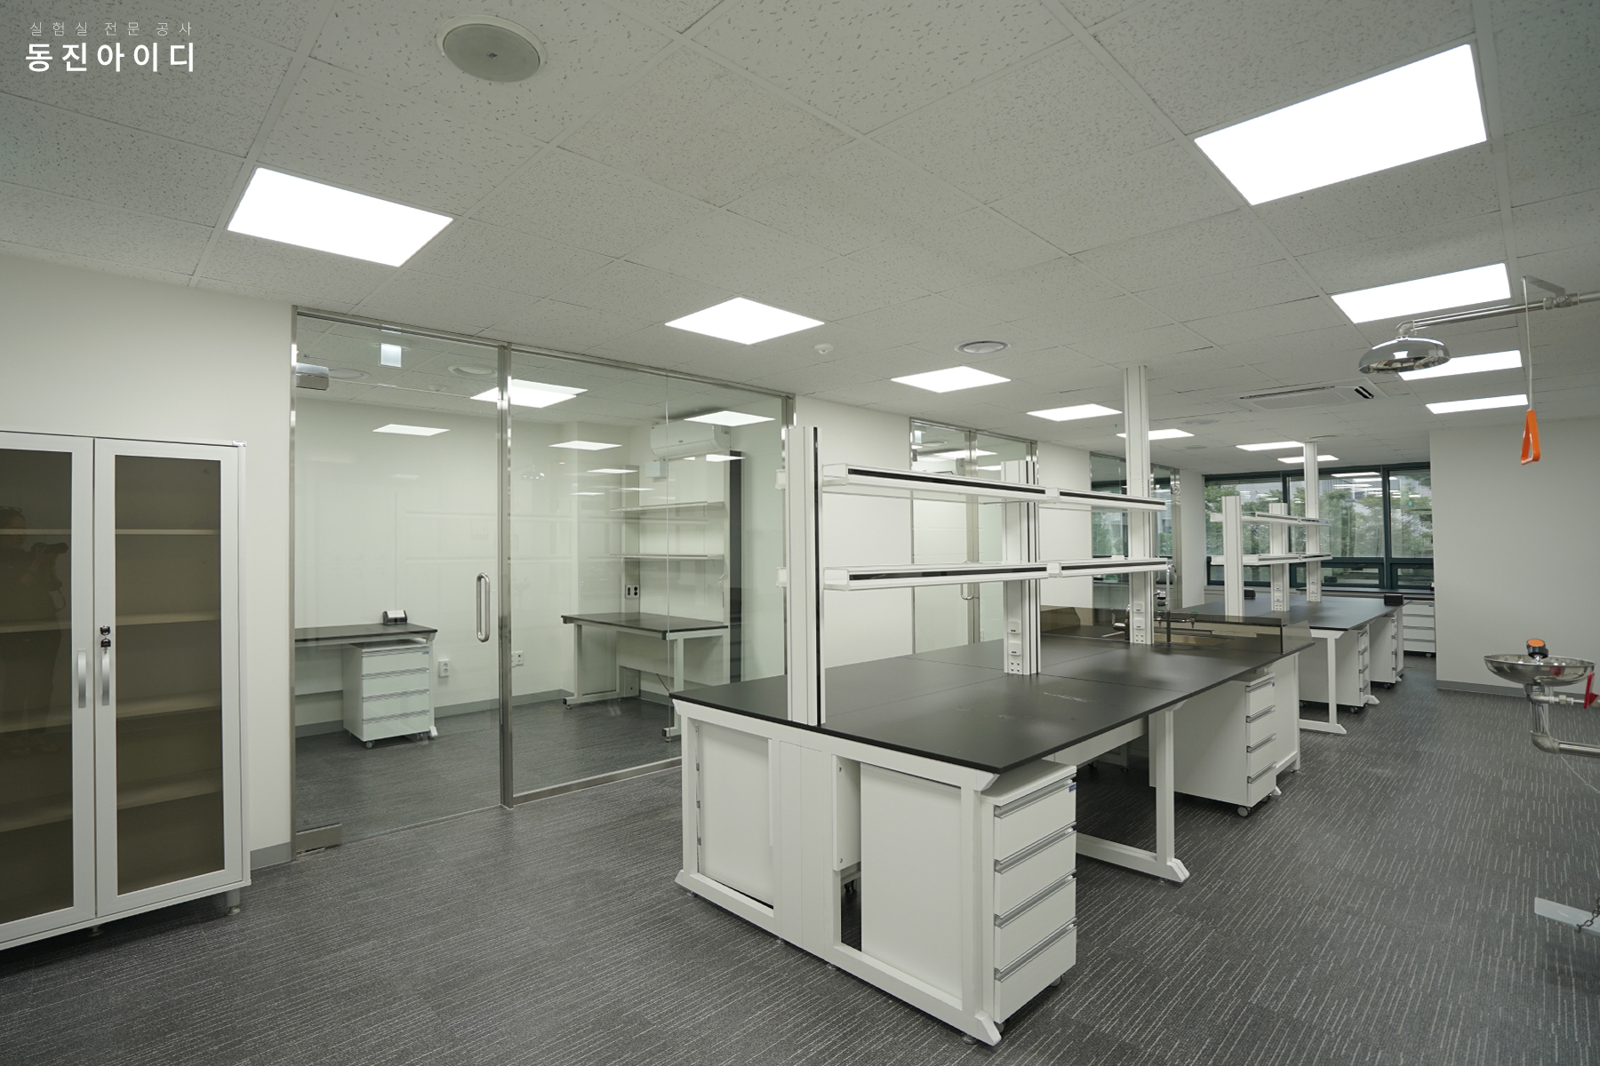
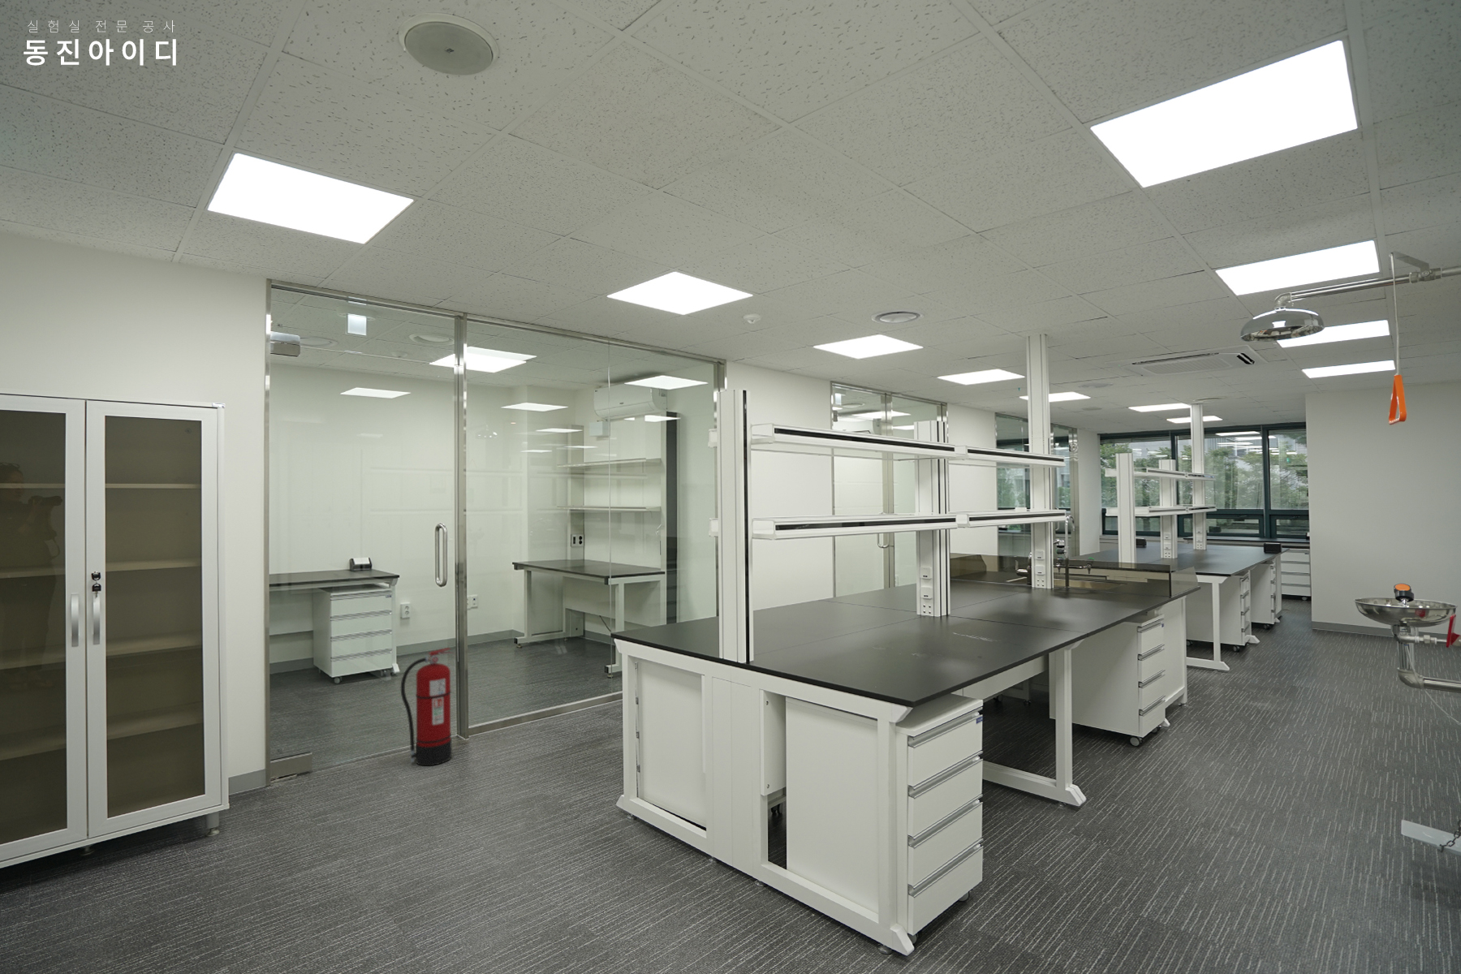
+ fire extinguisher (428, 705)
